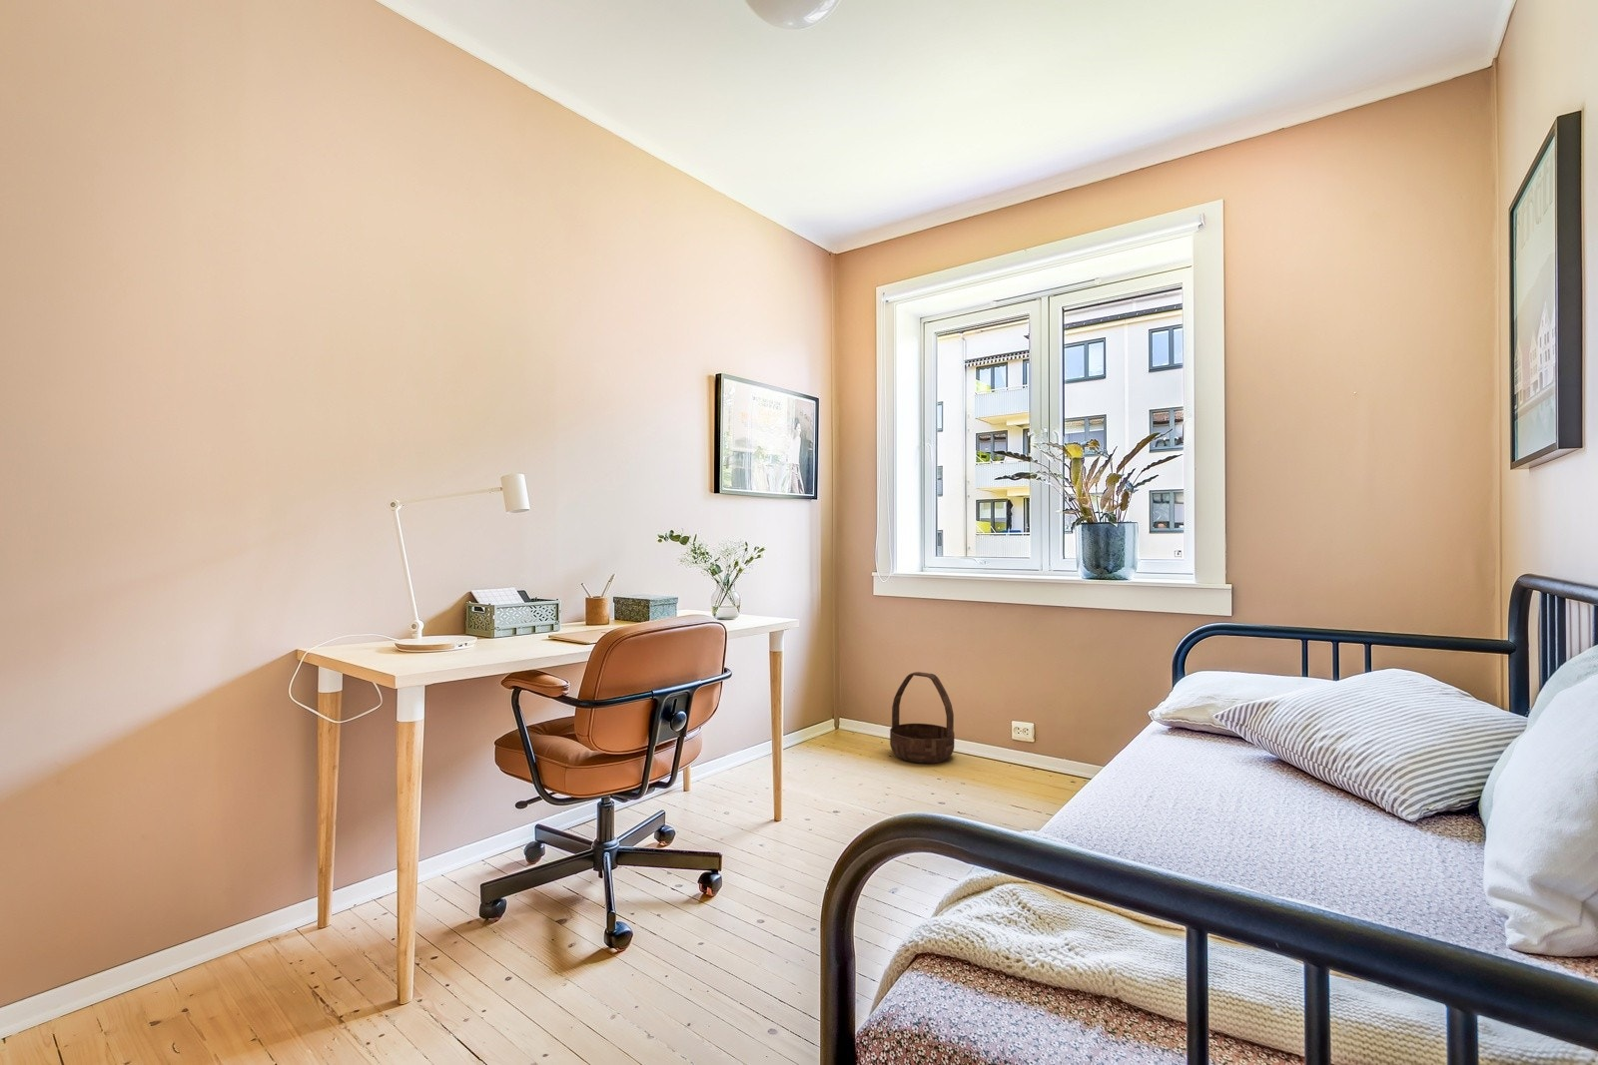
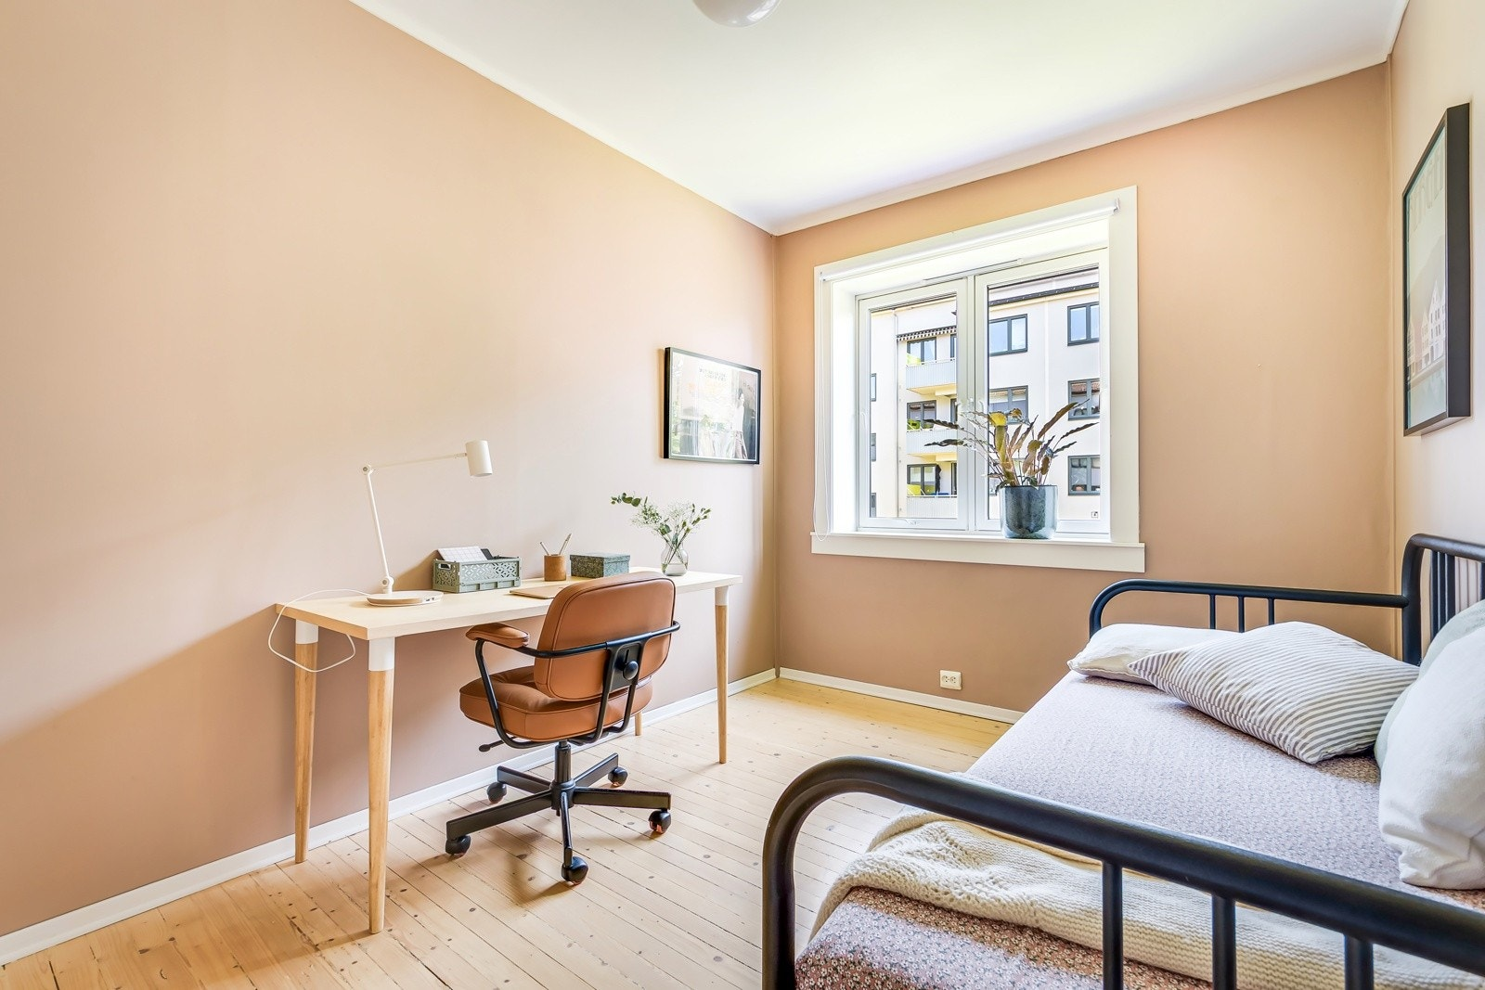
- basket (921, 724)
